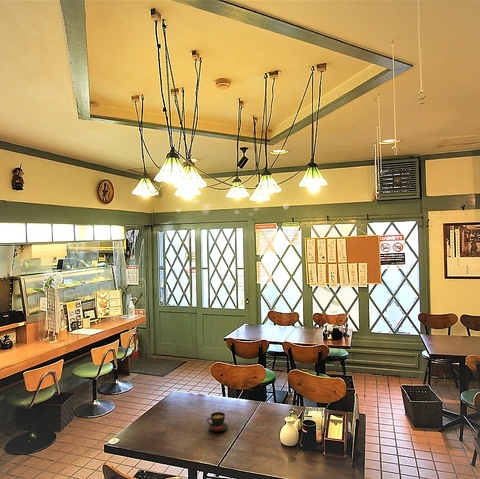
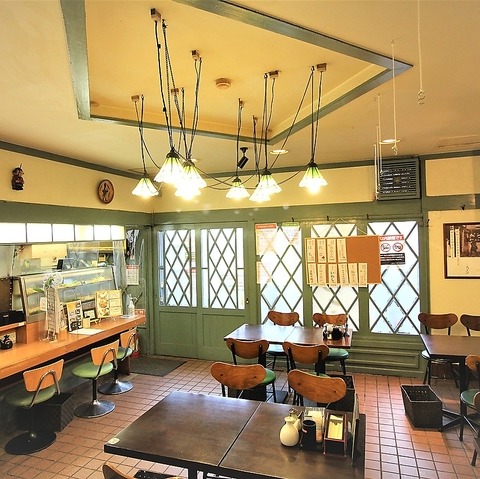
- teacup (217, 422)
